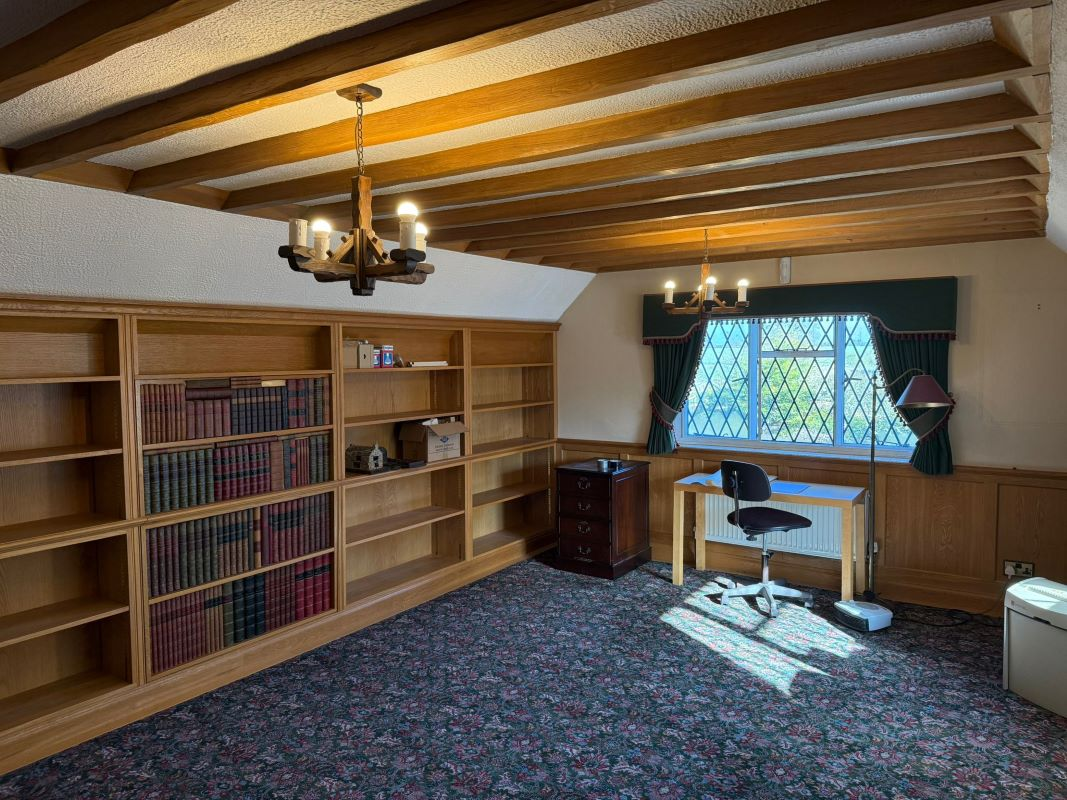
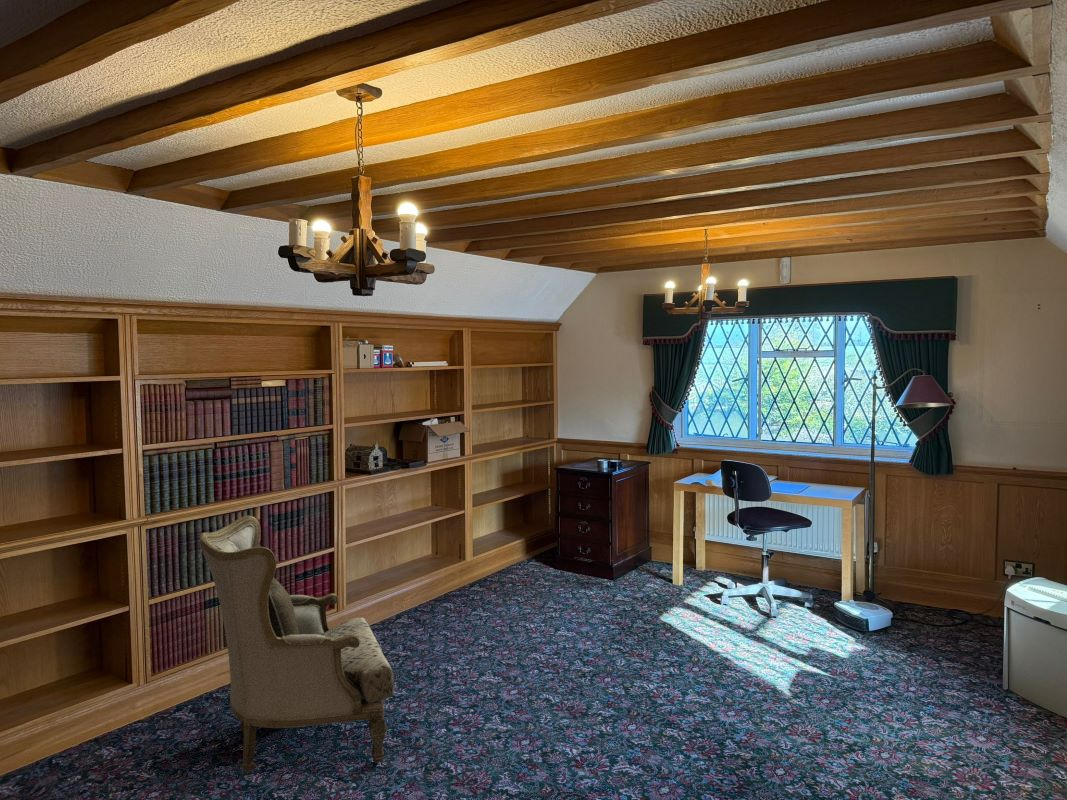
+ wingback chair (295, 633)
